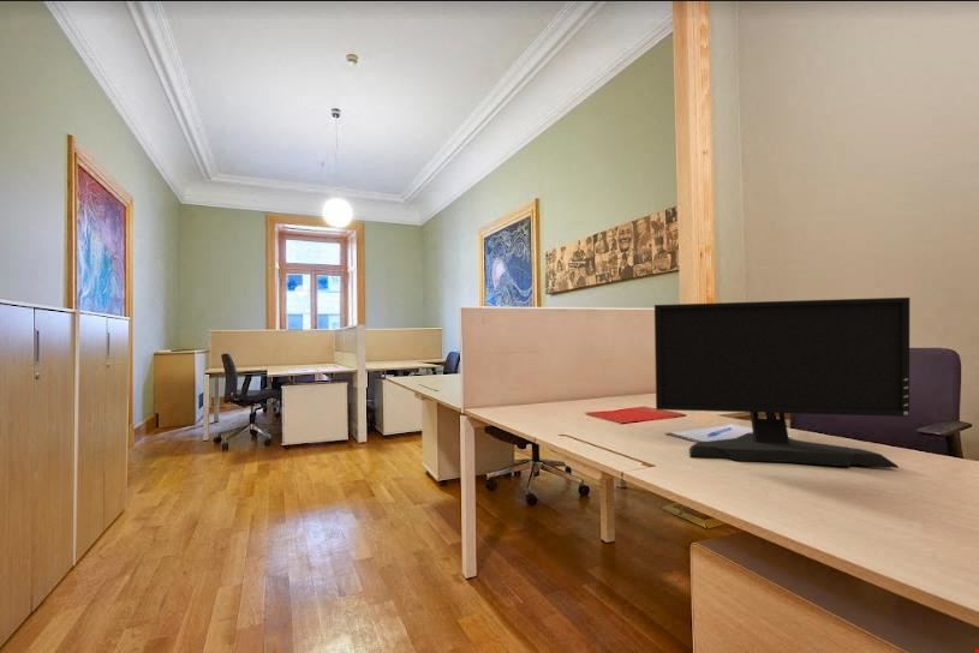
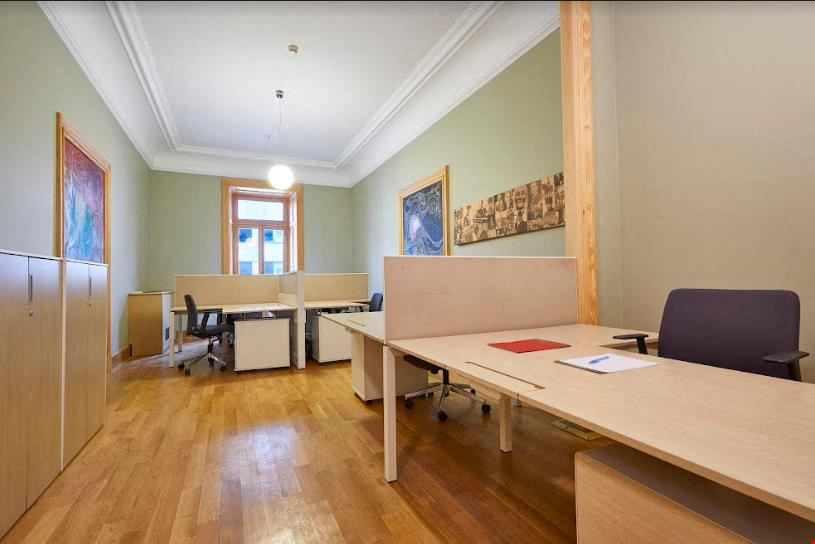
- computer monitor (770, 376)
